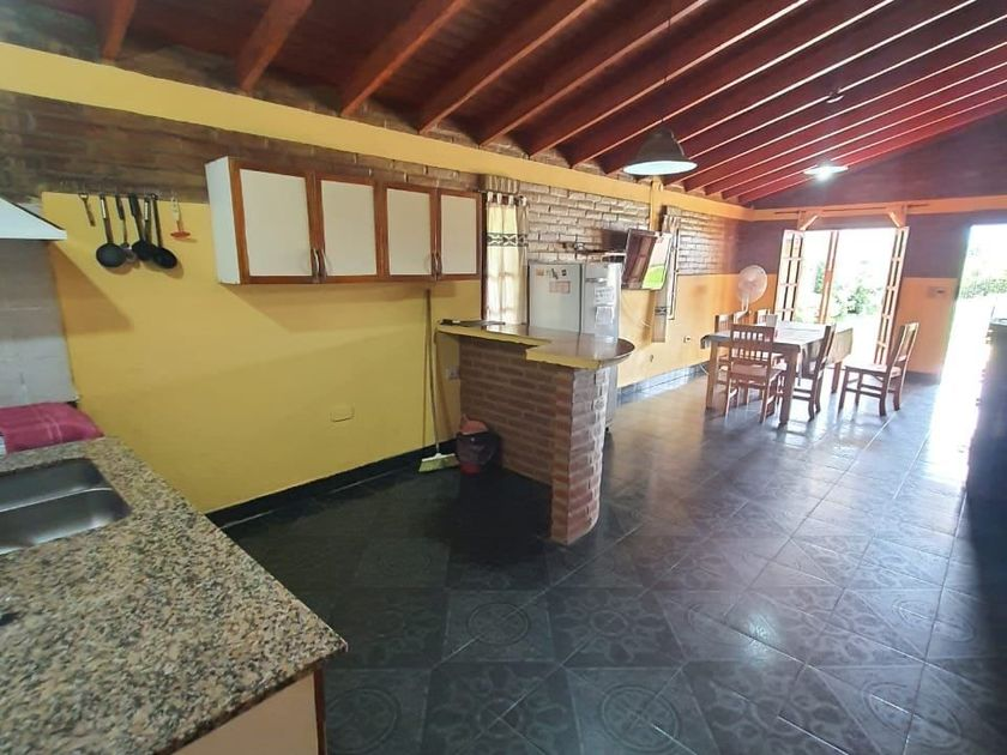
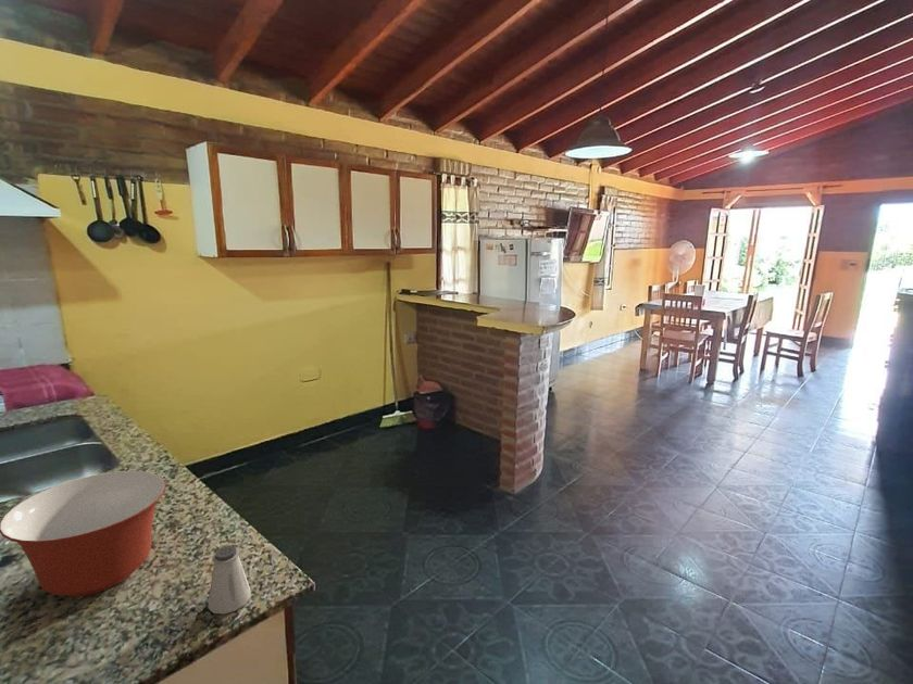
+ saltshaker (227, 574)
+ mixing bowl (95, 537)
